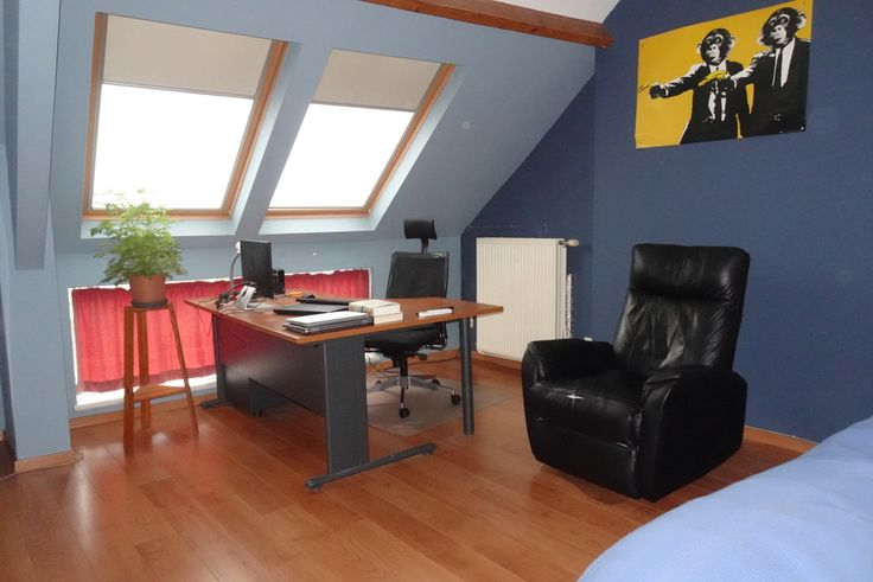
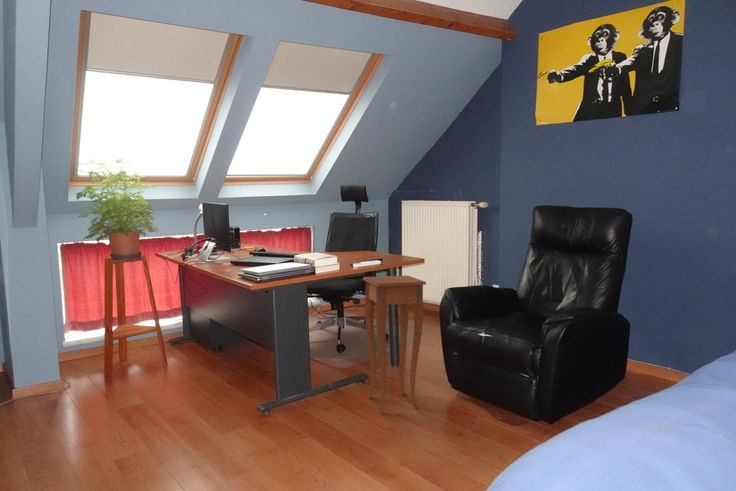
+ side table (400, 341)
